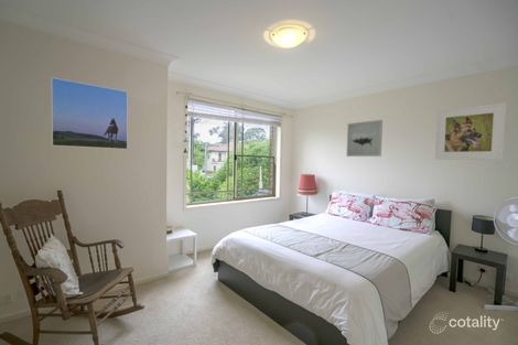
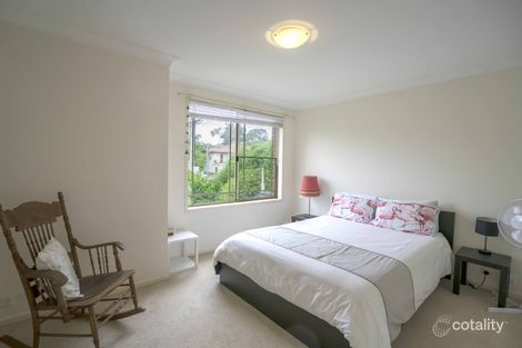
- wall art (363, 139)
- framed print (467, 133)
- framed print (91, 116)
